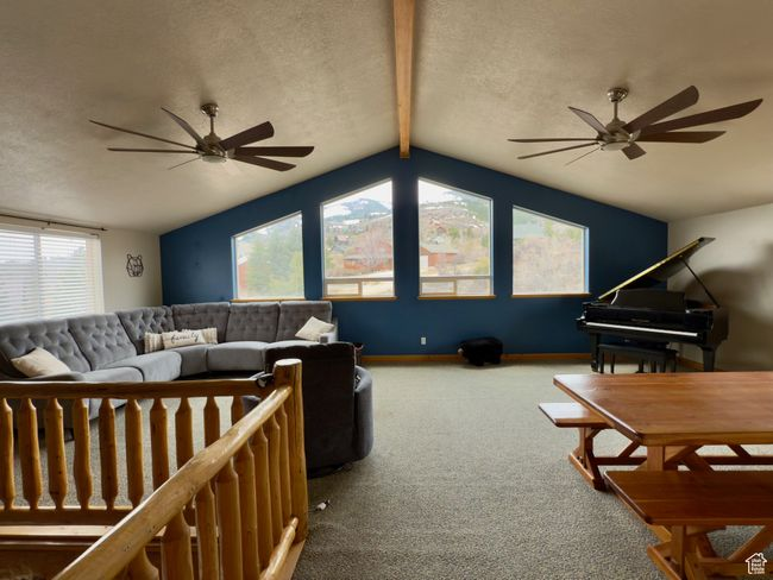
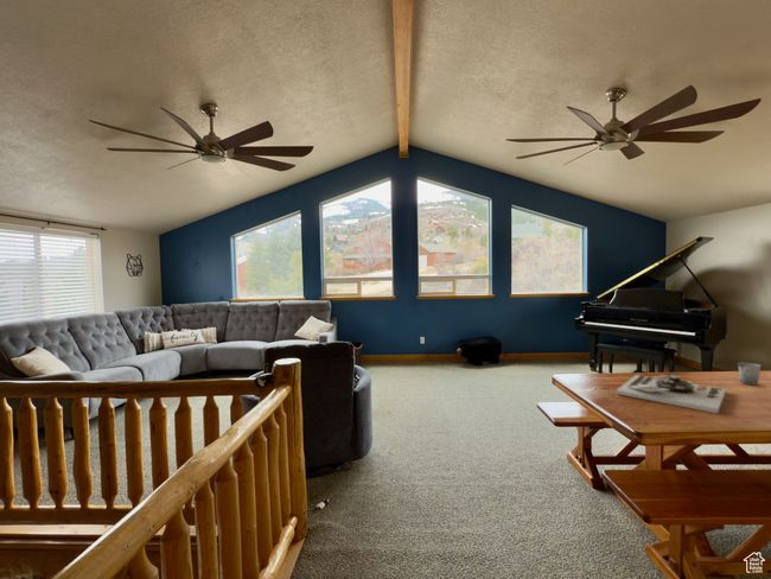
+ board game (671, 382)
+ cup (747, 374)
